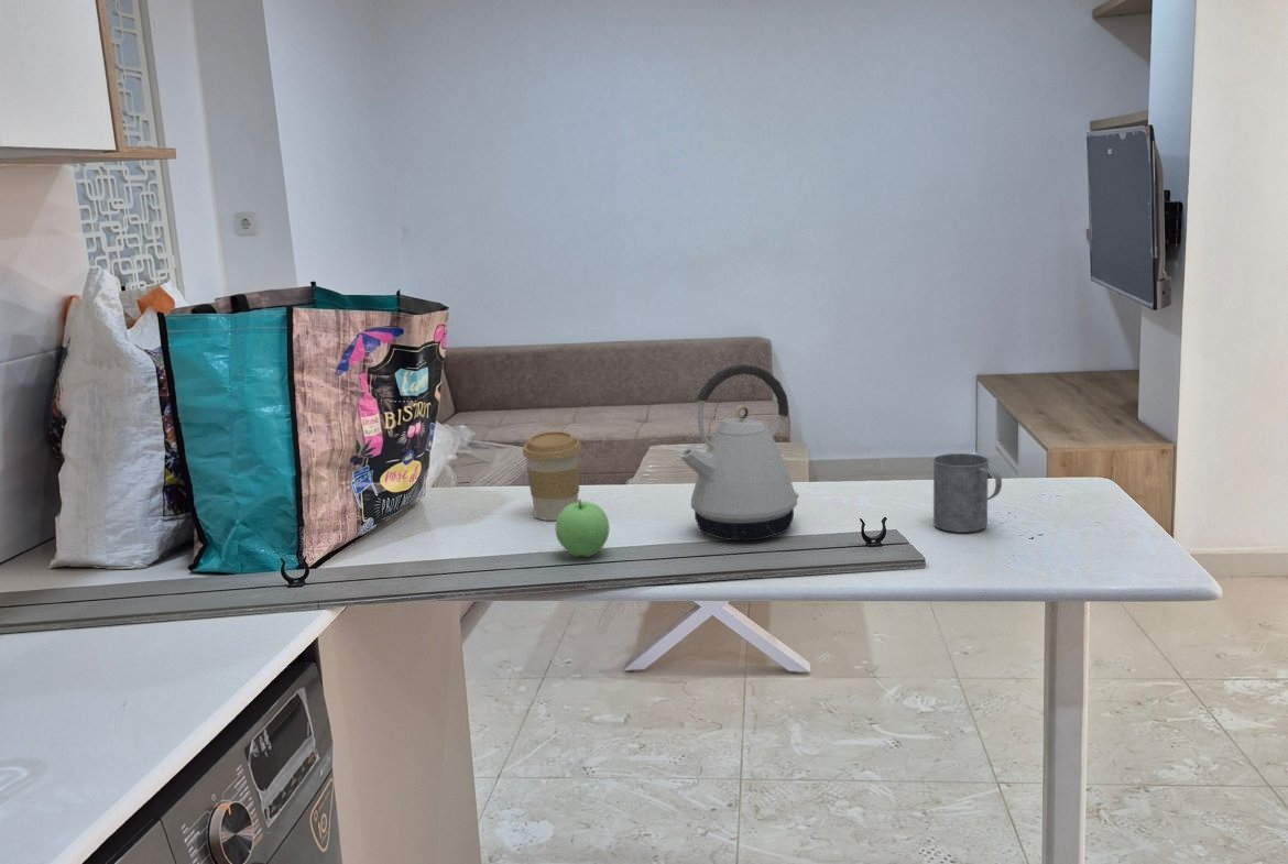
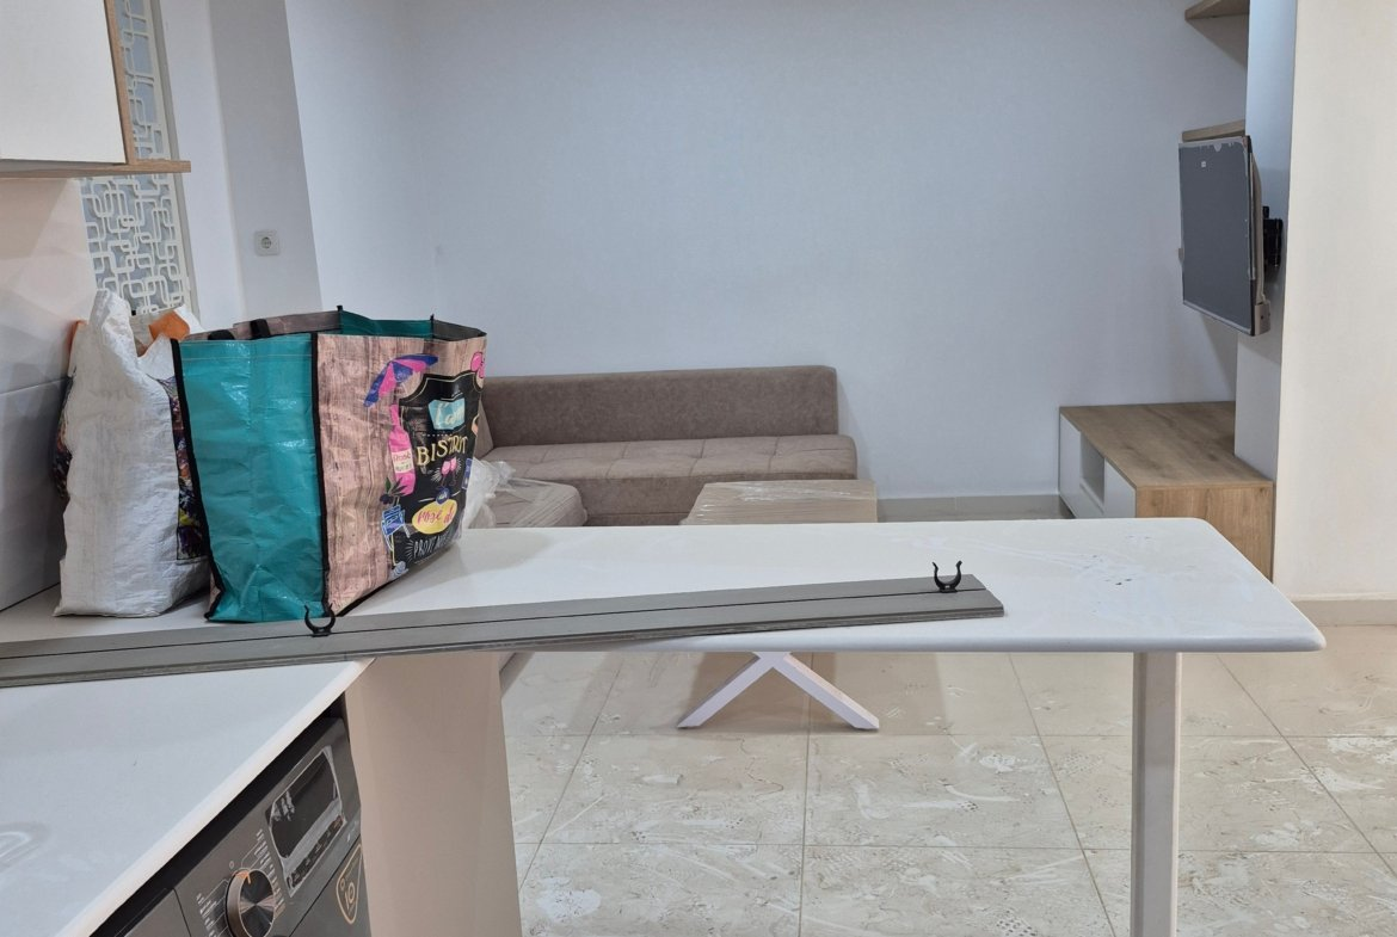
- coffee cup (554, 474)
- kettle (739, 448)
- apple (581, 527)
- mug (969, 495)
